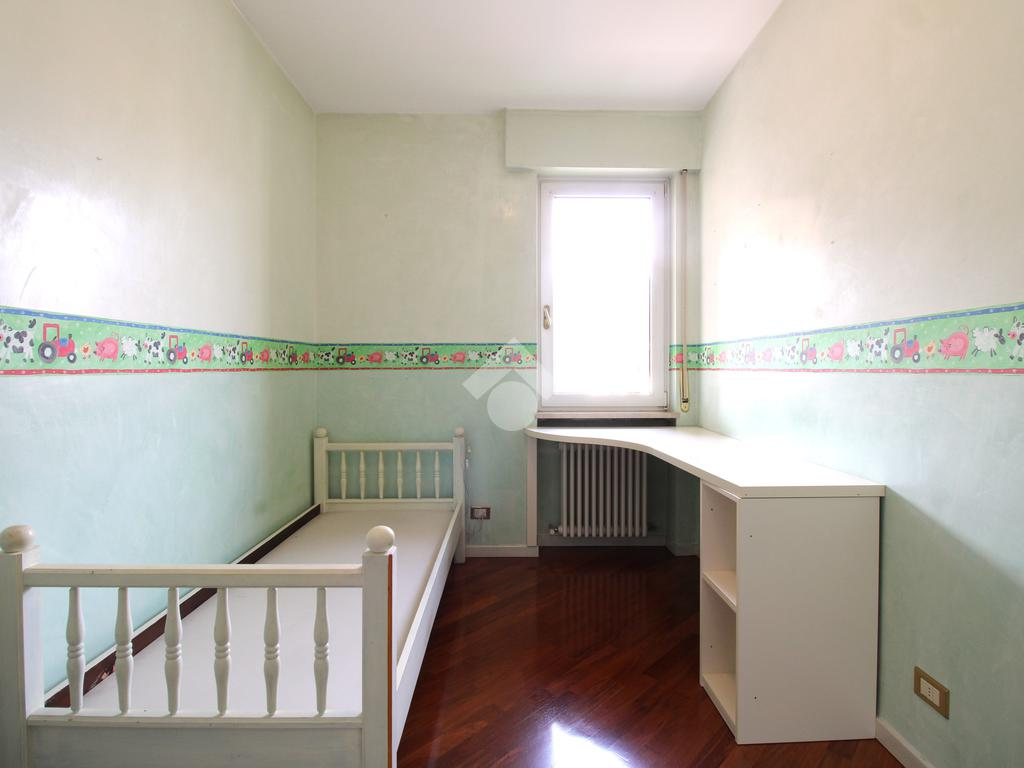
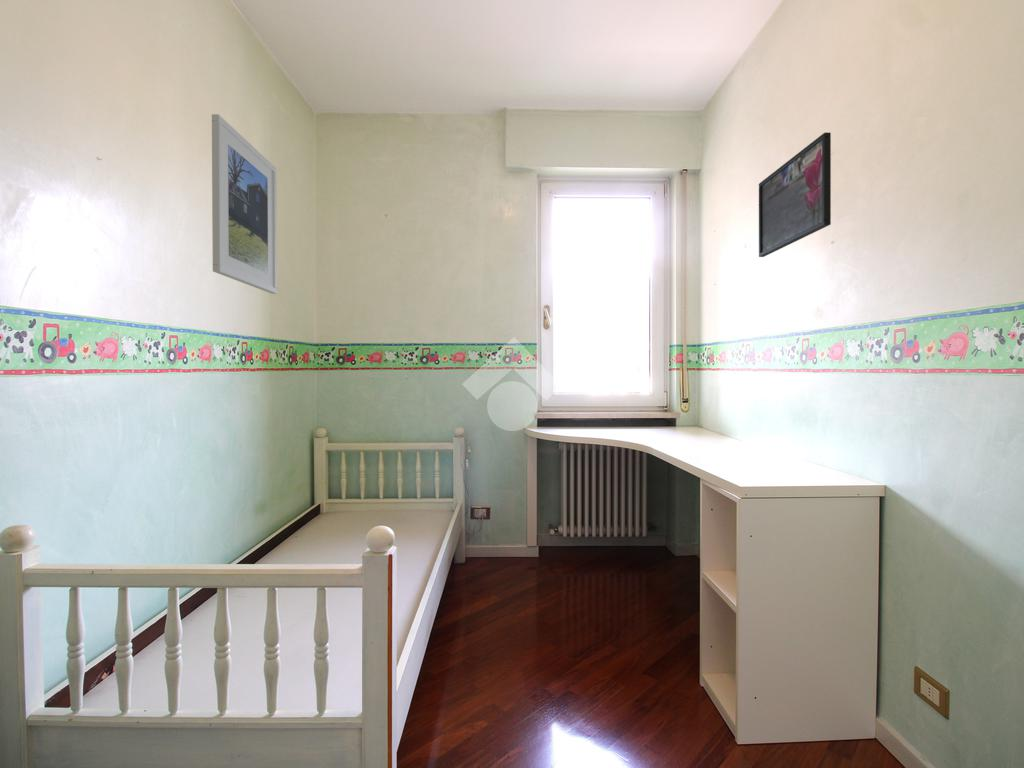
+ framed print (790, 201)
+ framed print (248, 214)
